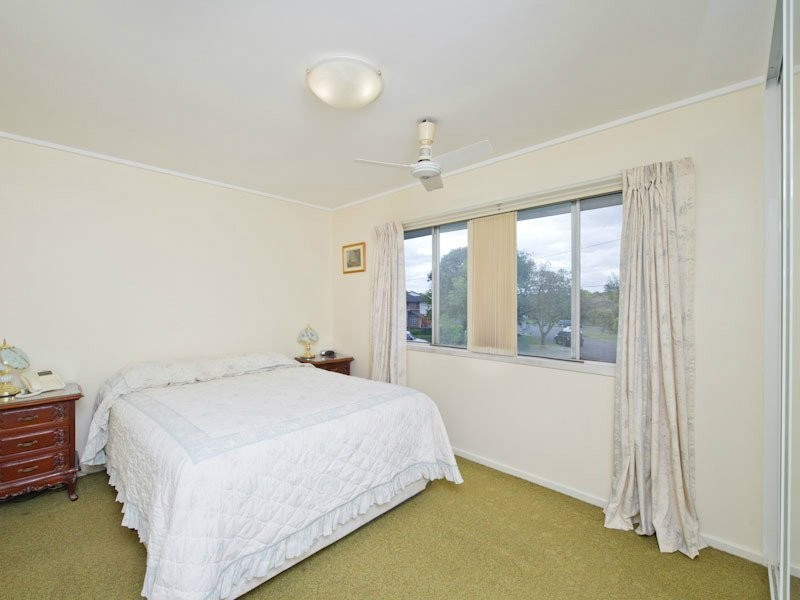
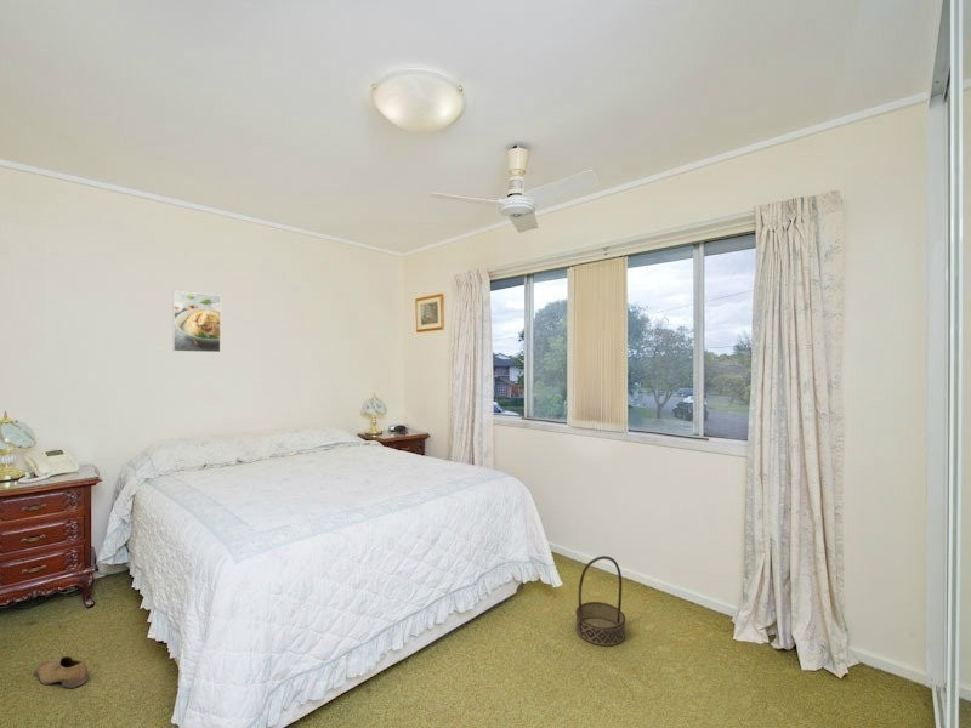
+ basket (600, 602)
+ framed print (197, 323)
+ shoe (59, 666)
